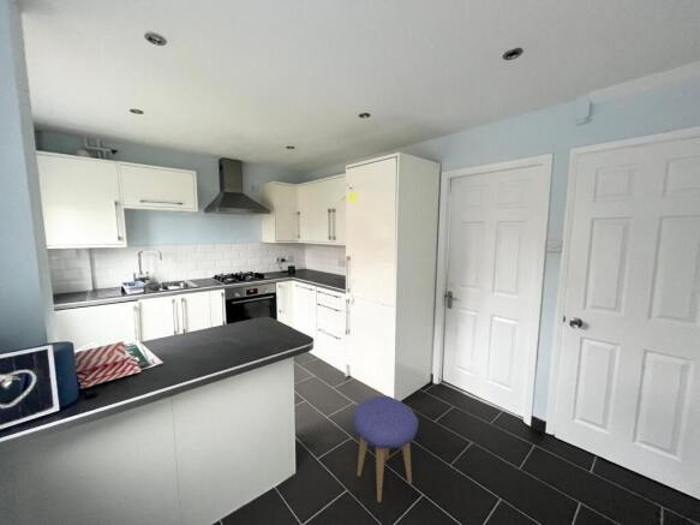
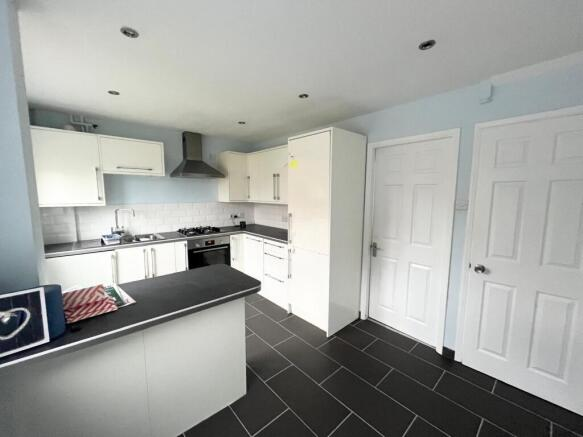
- stool (384, 445)
